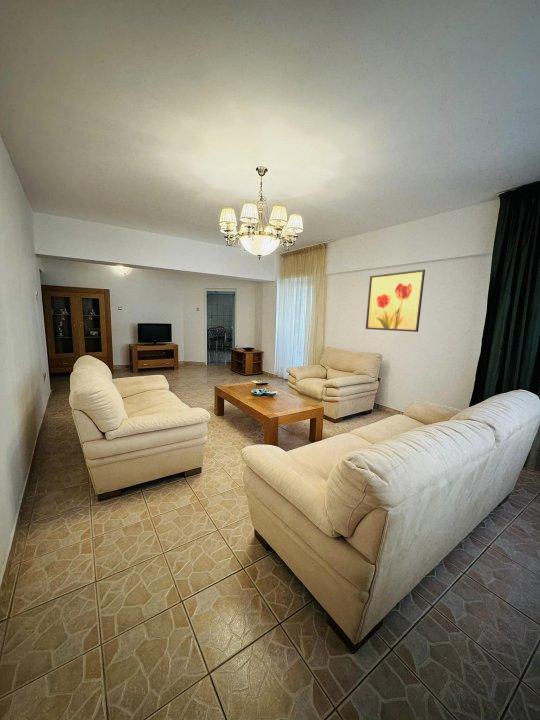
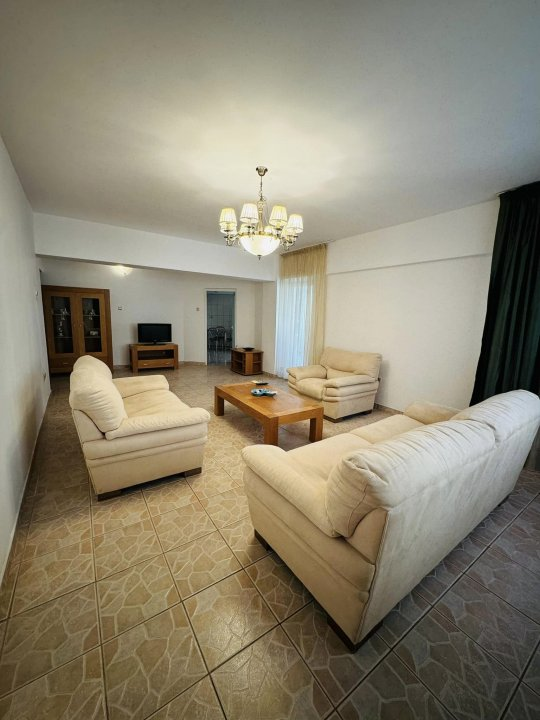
- wall art (392, 302)
